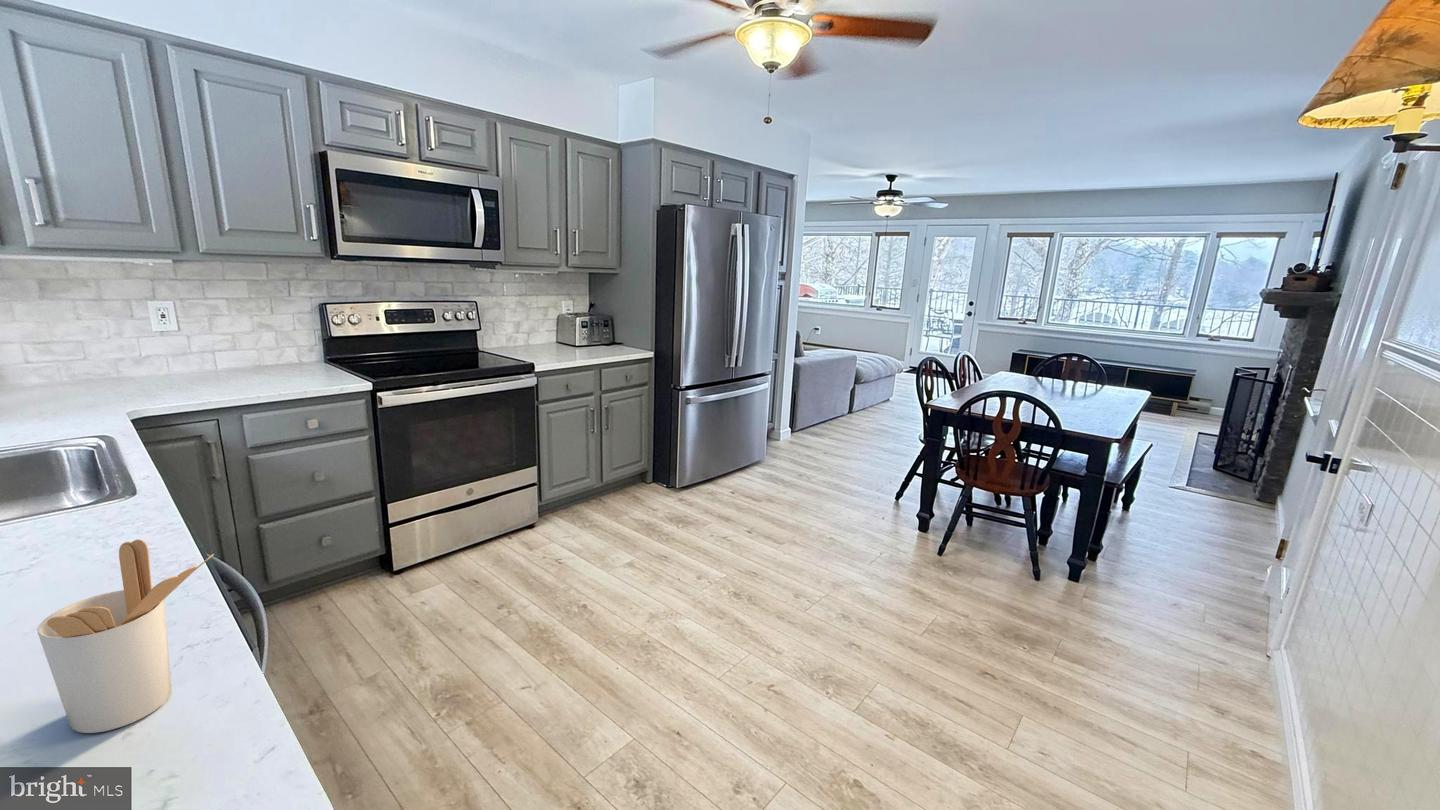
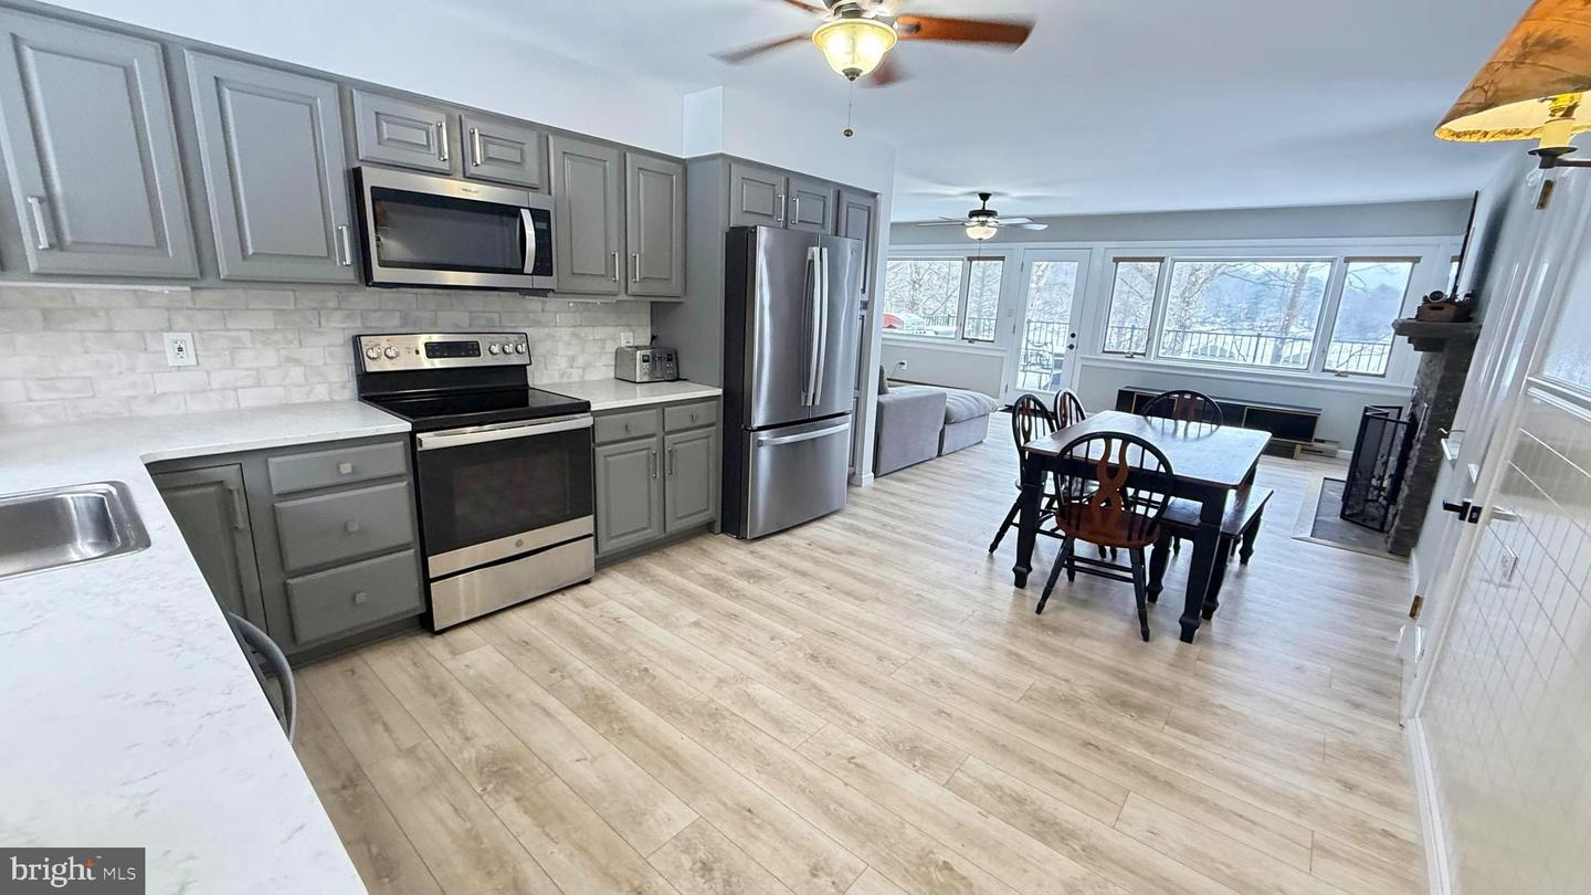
- utensil holder (136, 634)
